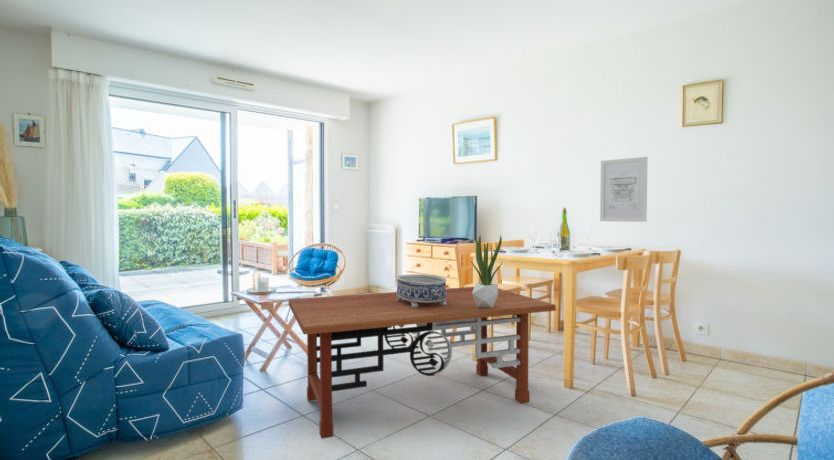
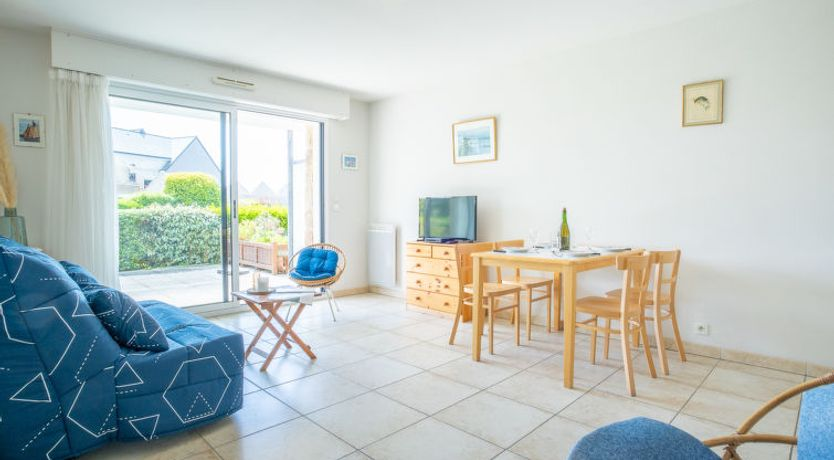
- wall art (622, 190)
- decorative bowl (421, 289)
- coffee table (417, 351)
- potted plant (485, 270)
